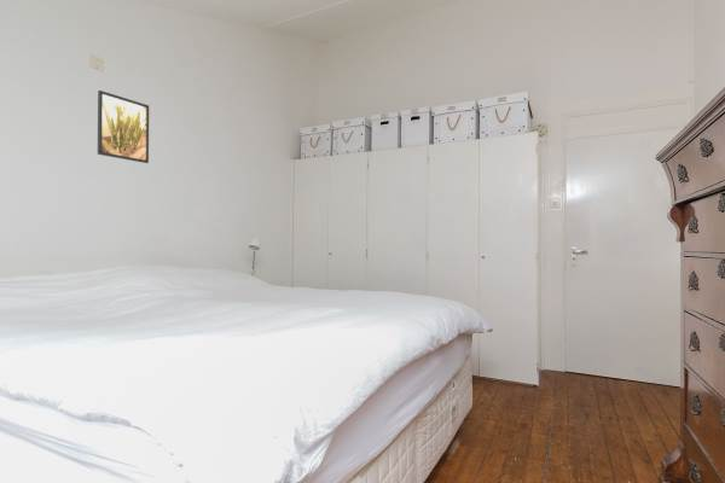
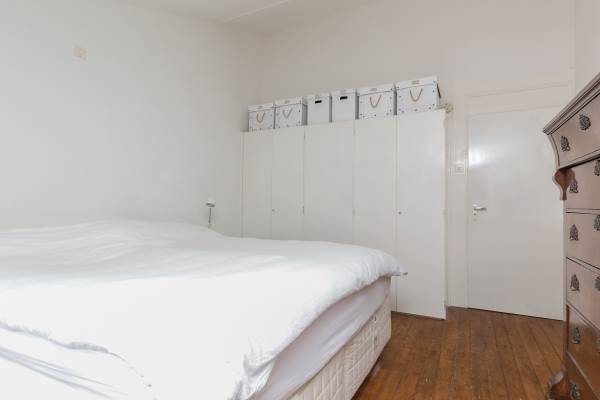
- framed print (124, 128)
